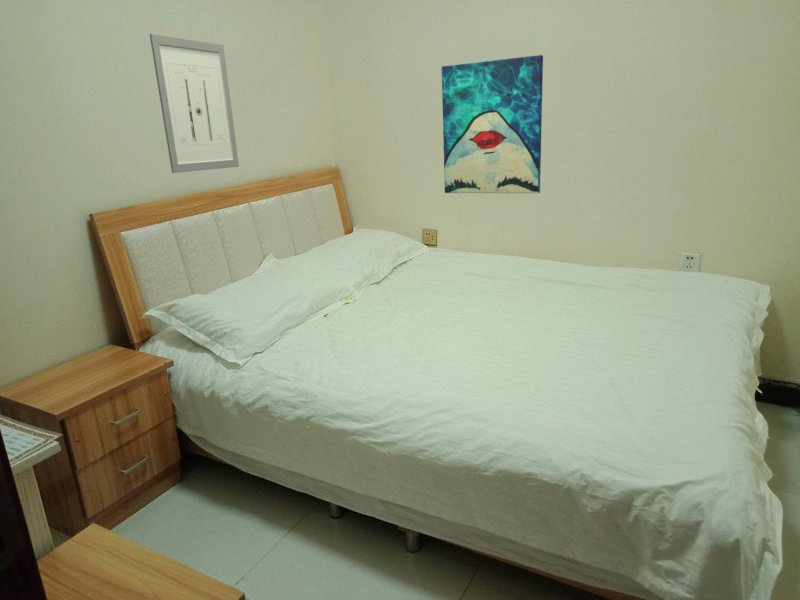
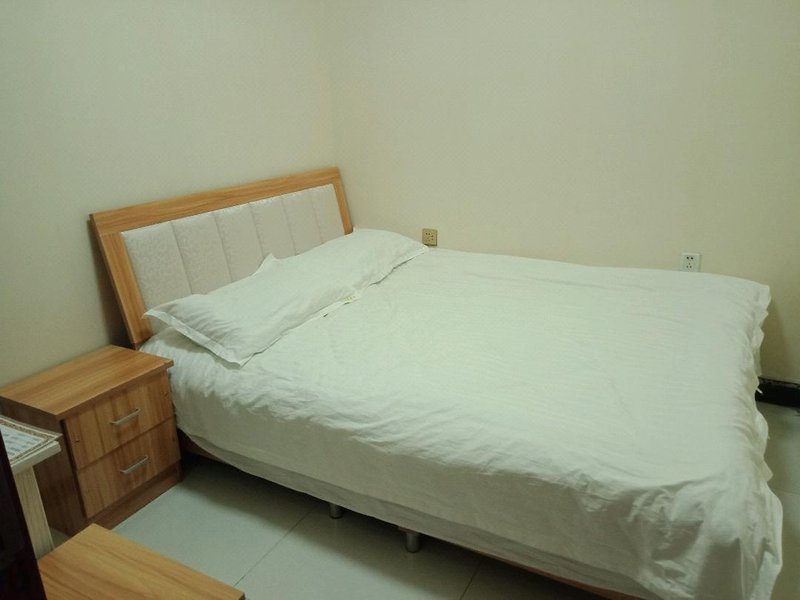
- wall art (198, 106)
- wall art (490, 129)
